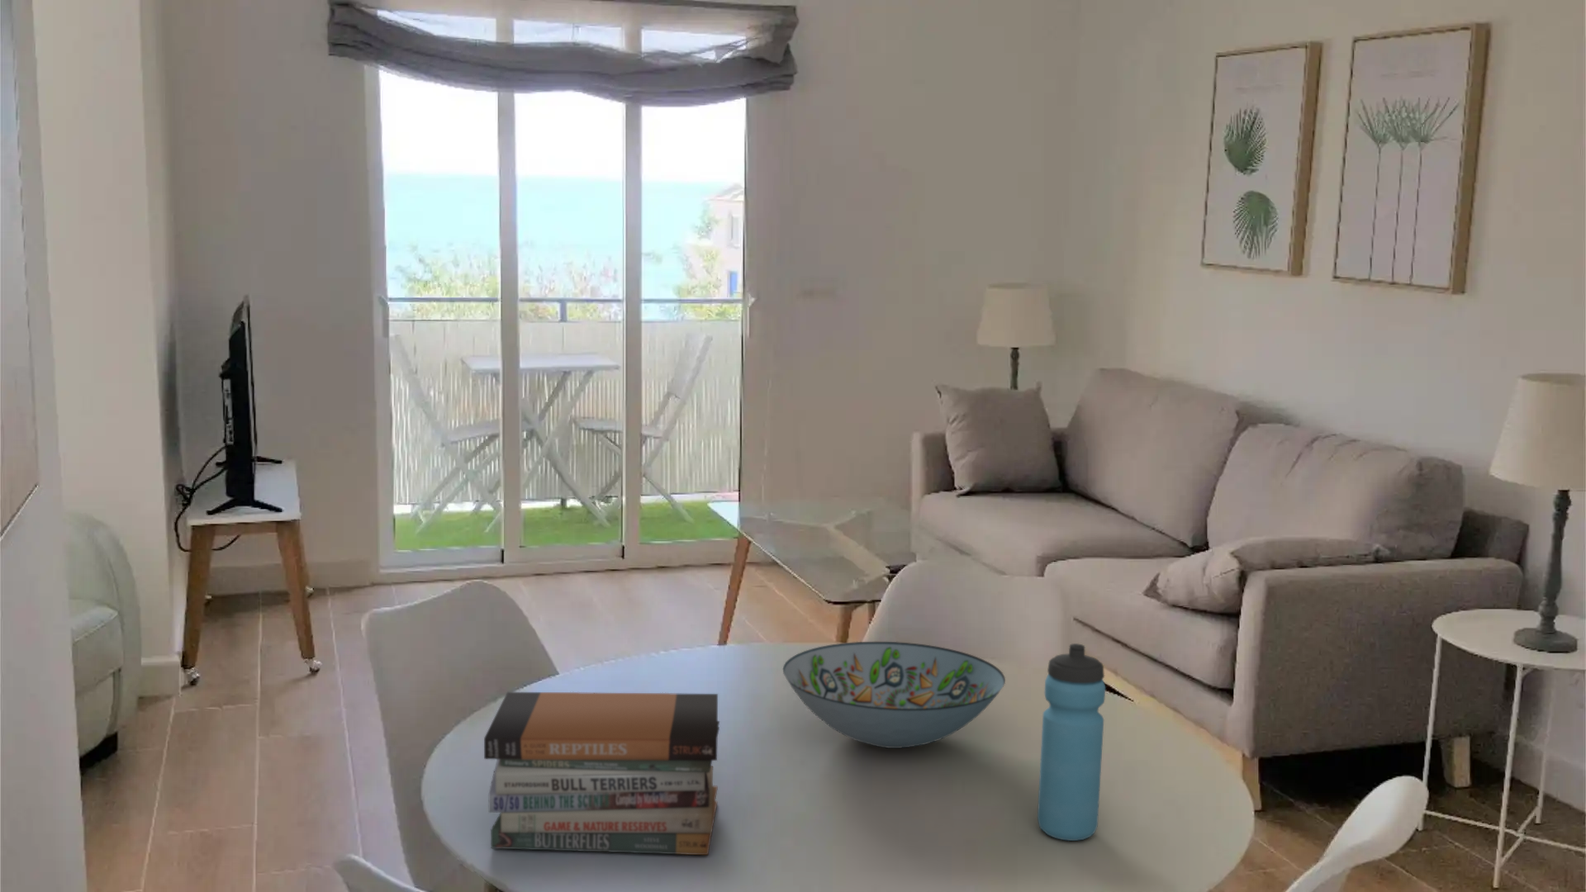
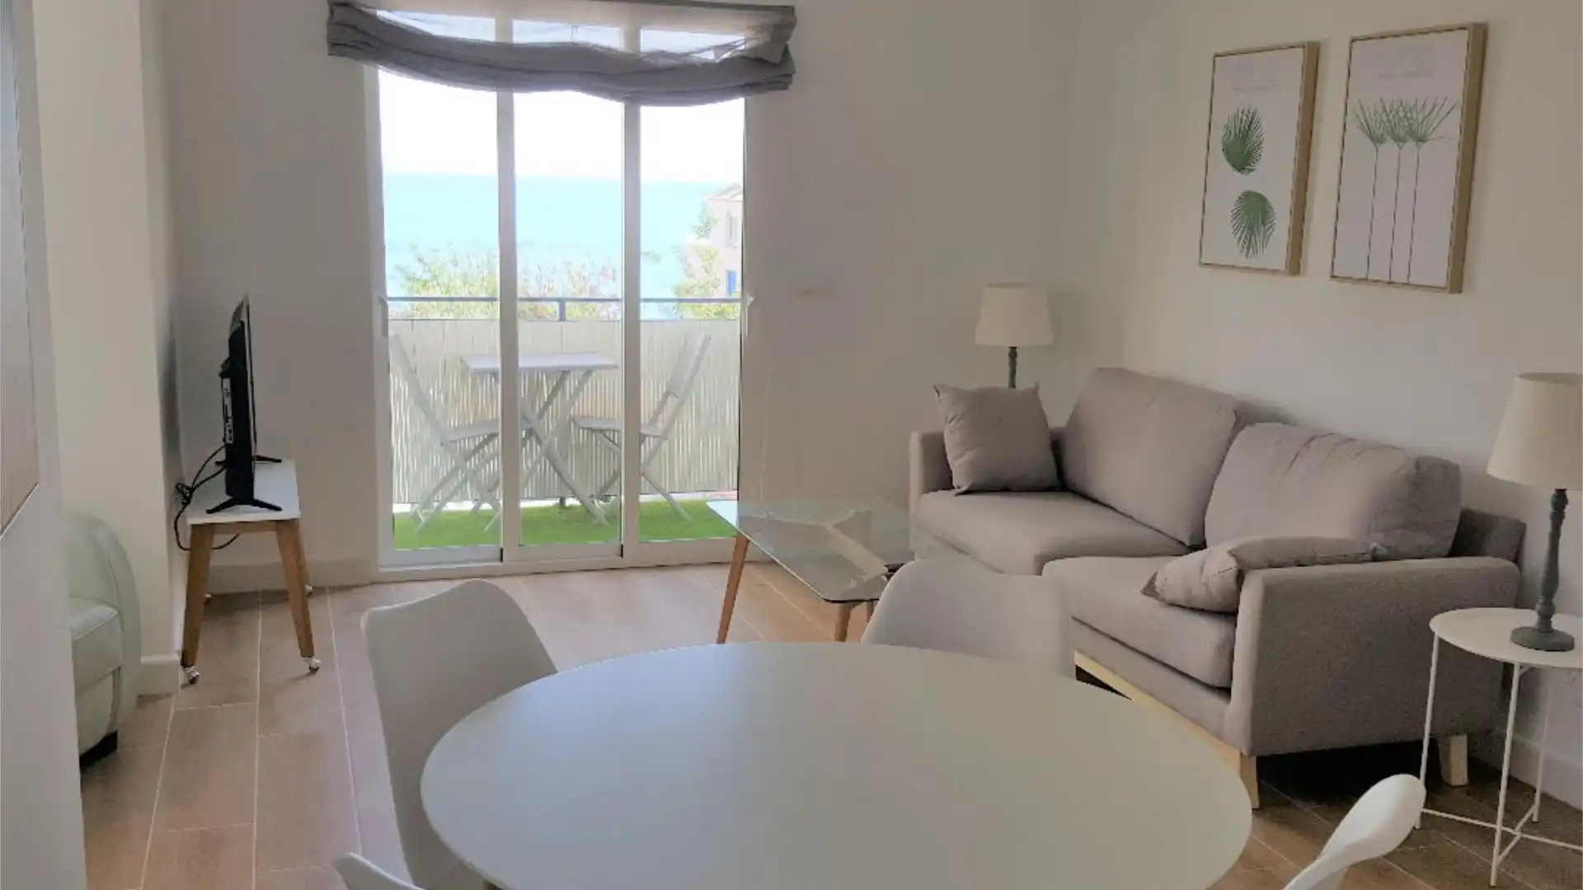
- book stack (606, 770)
- decorative bowl (892, 706)
- water bottle (1072, 738)
